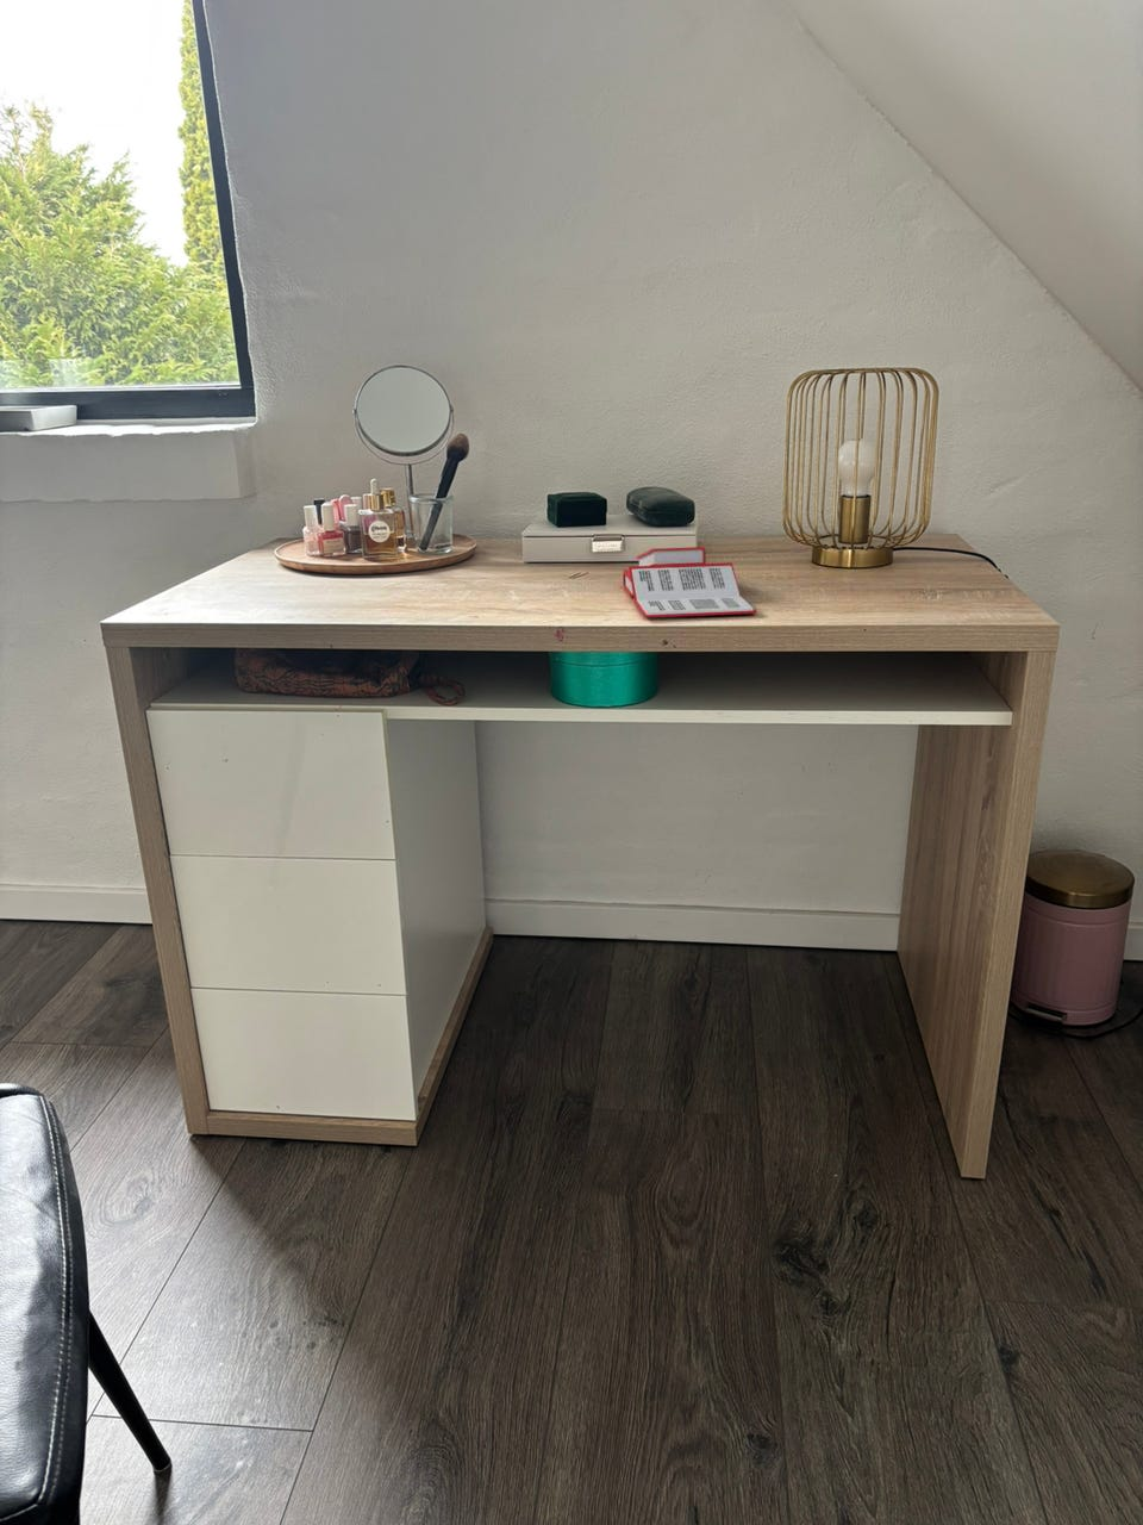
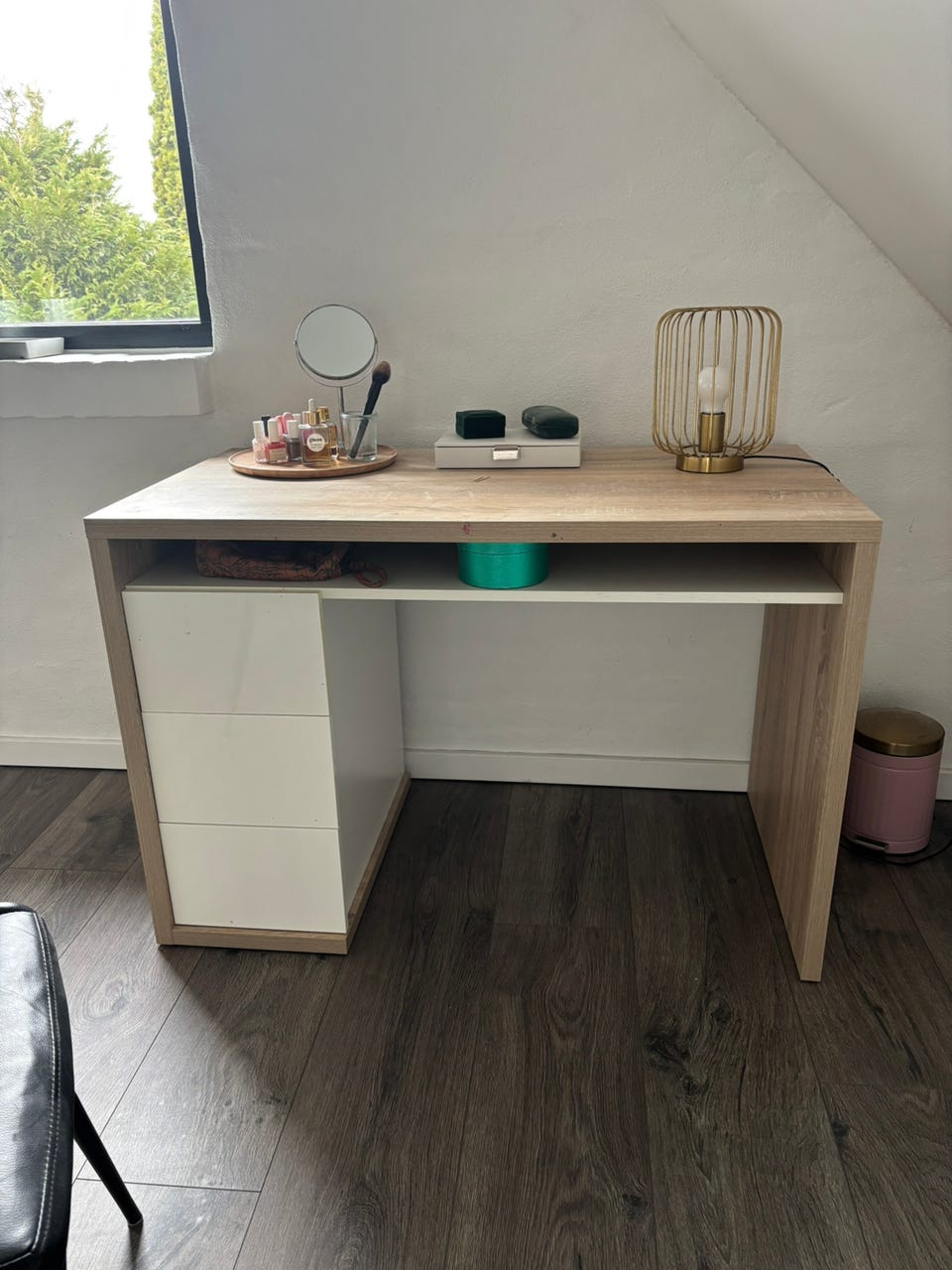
- book (678, 569)
